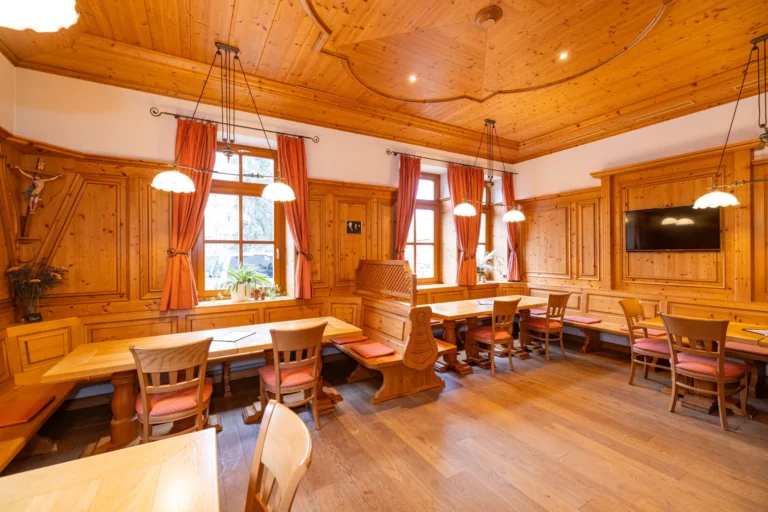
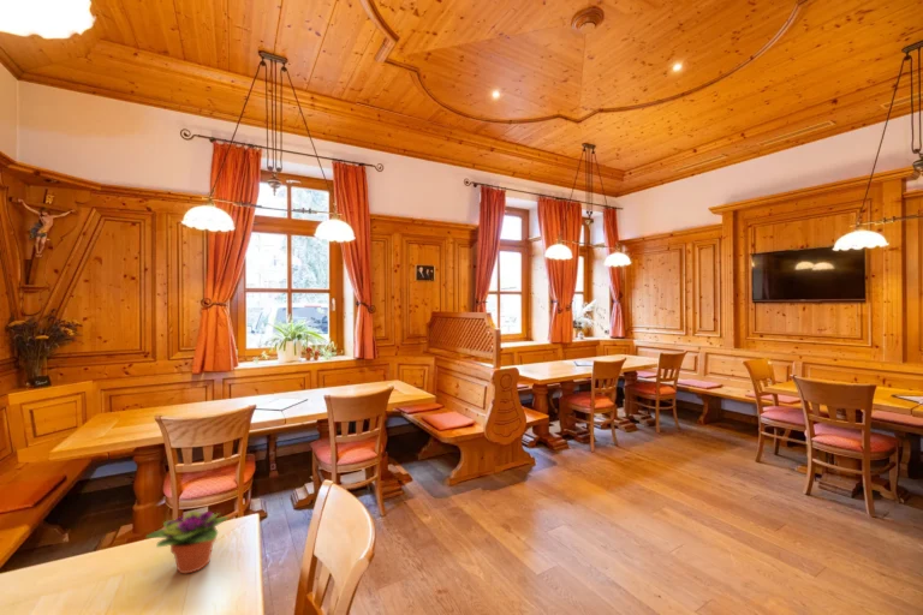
+ potted flower (190, 542)
